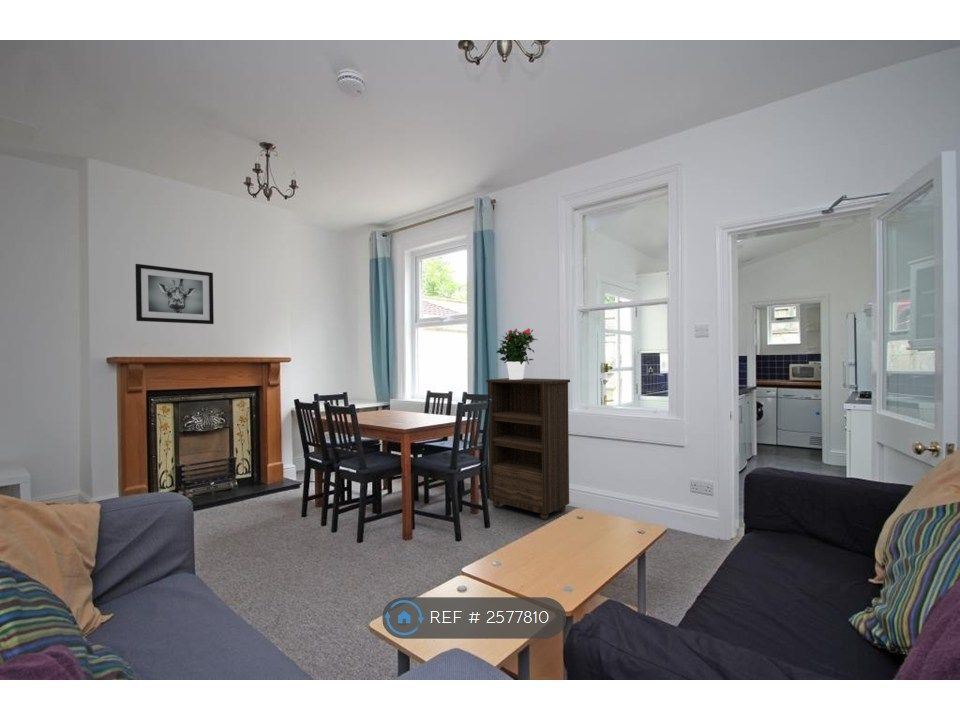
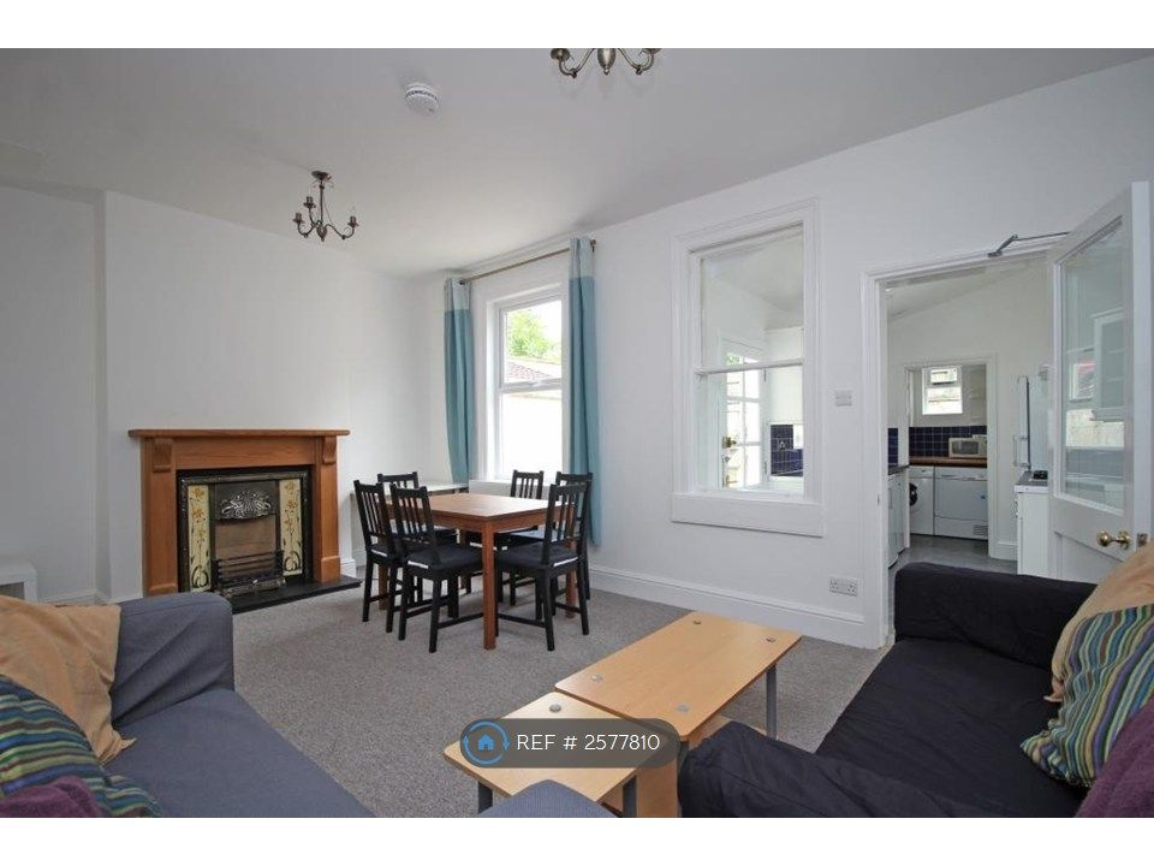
- bookshelf (527, 444)
- wall art (176, 295)
- potted flower (517, 353)
